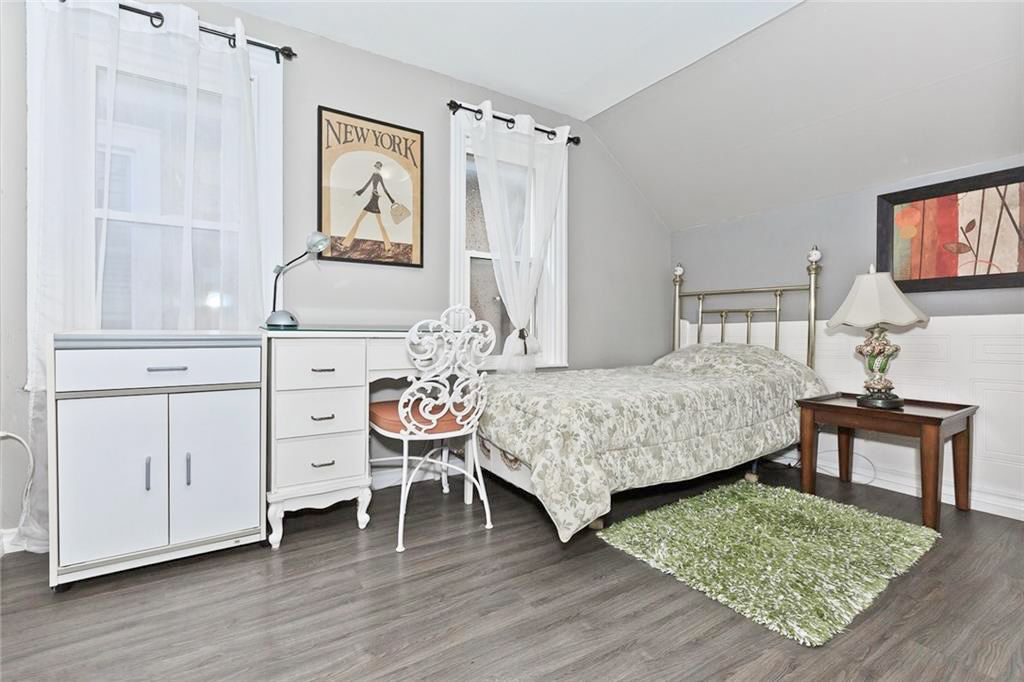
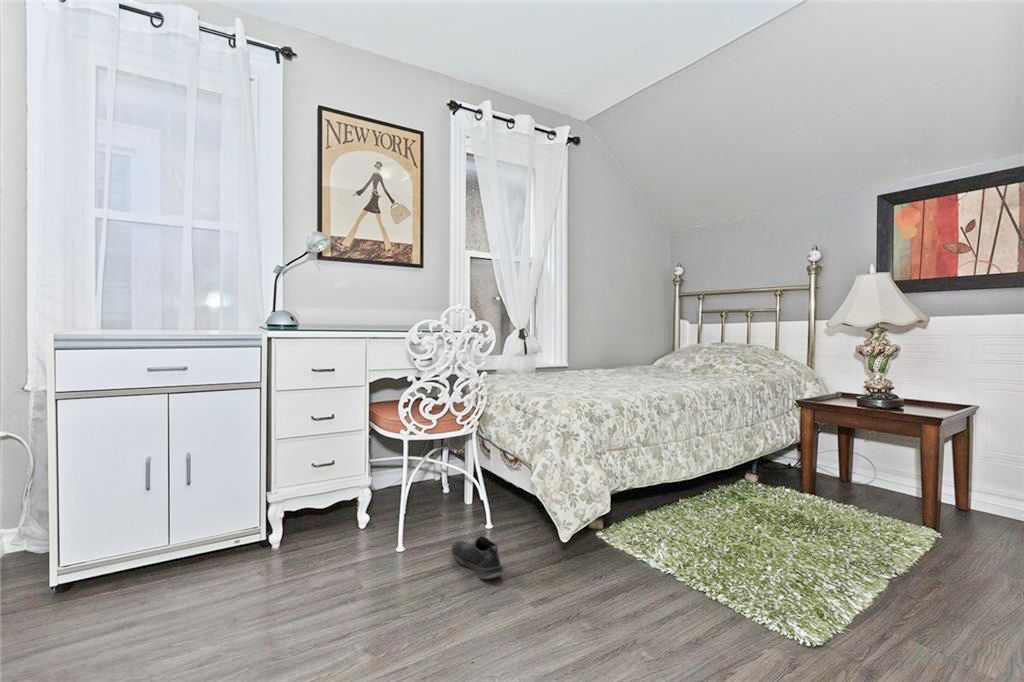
+ shoe (477, 549)
